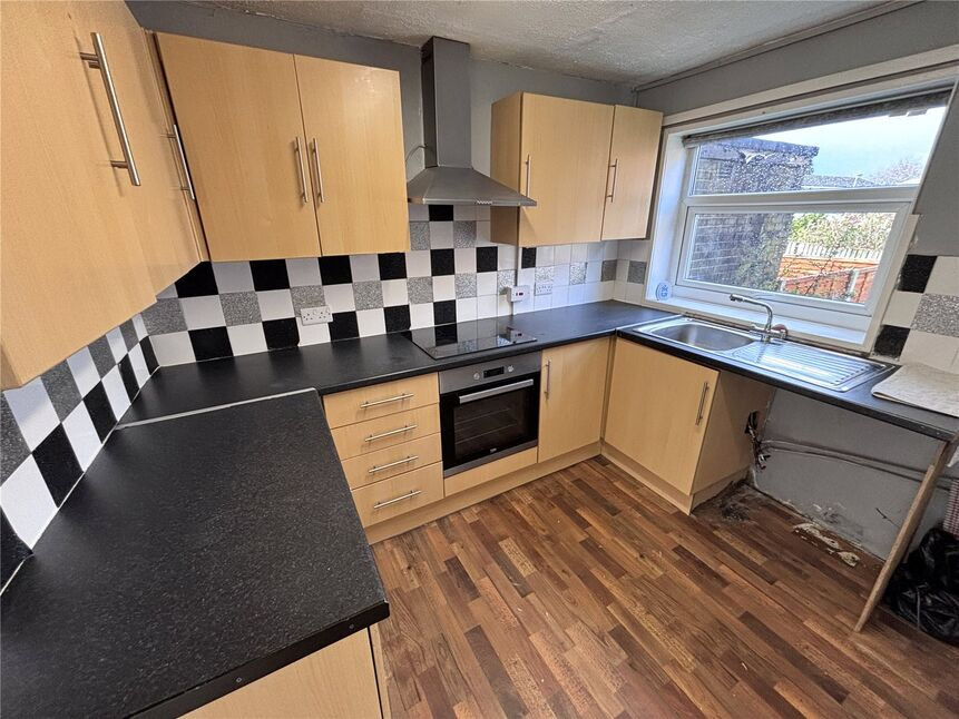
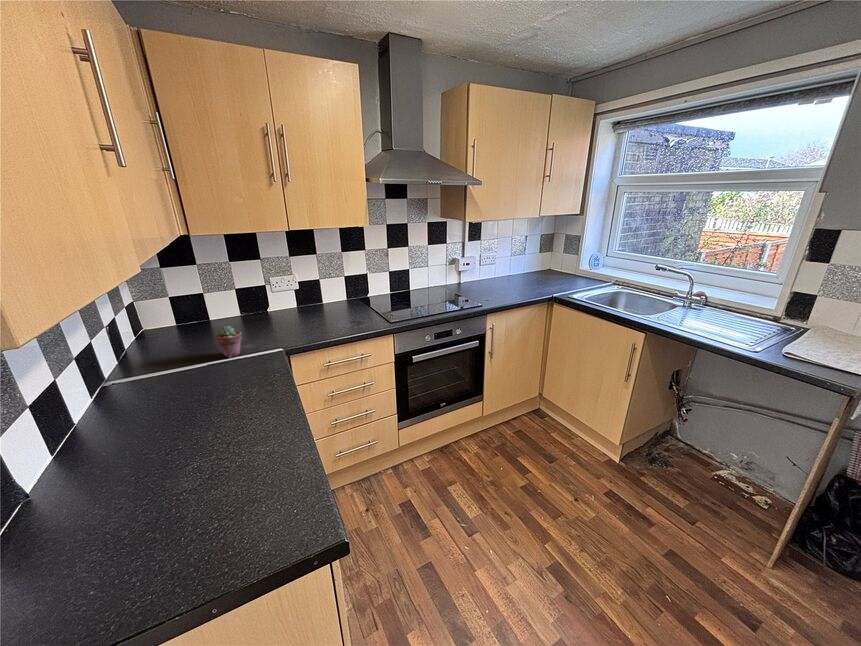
+ potted succulent (229, 340)
